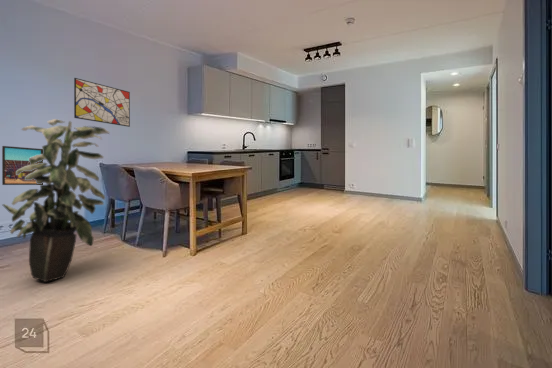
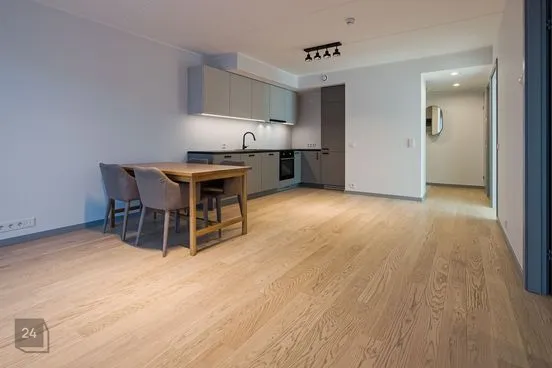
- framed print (23, 166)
- wall art (104, 104)
- indoor plant (60, 198)
